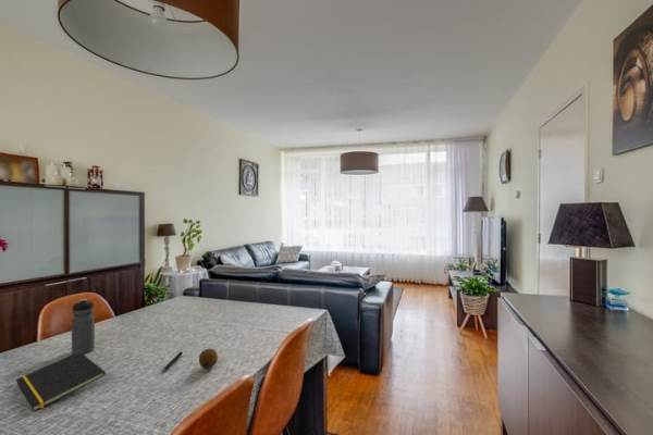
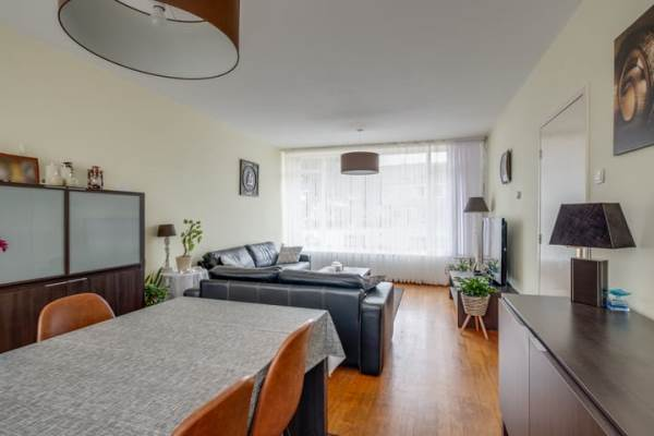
- pen (172, 361)
- water bottle (83, 324)
- fruit (208, 358)
- notepad (60, 377)
